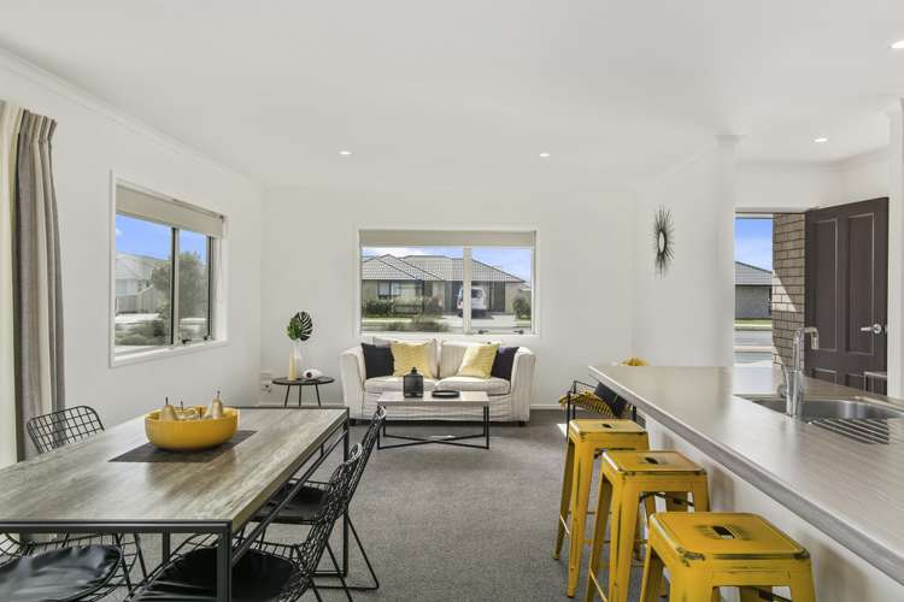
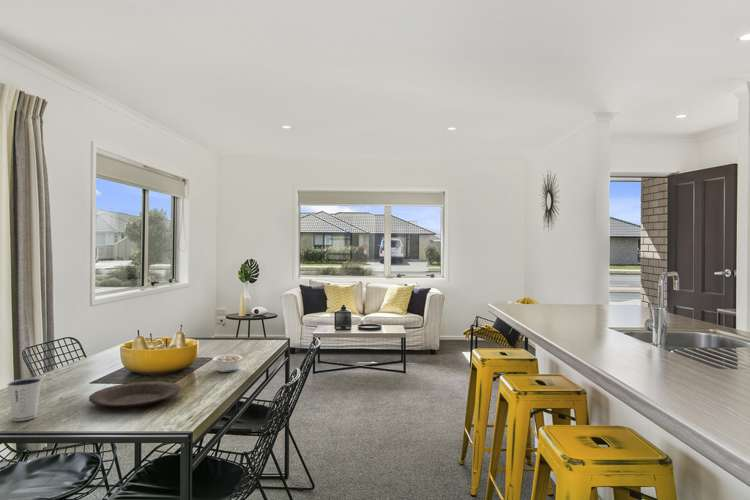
+ legume (227, 362)
+ dixie cup (24, 399)
+ plate (136, 396)
